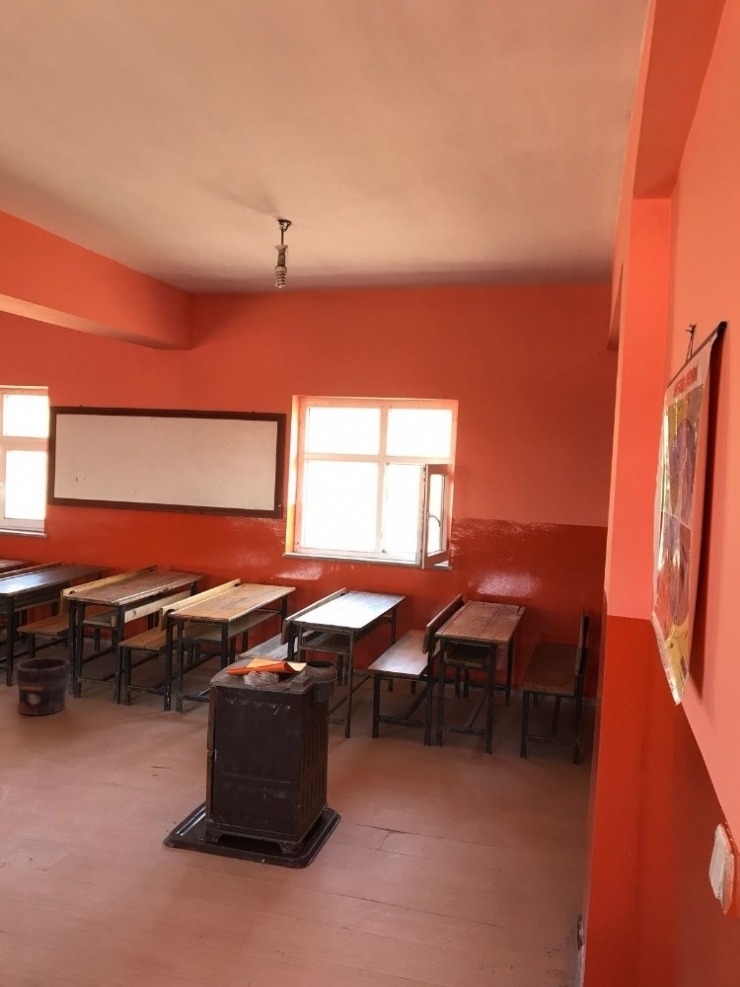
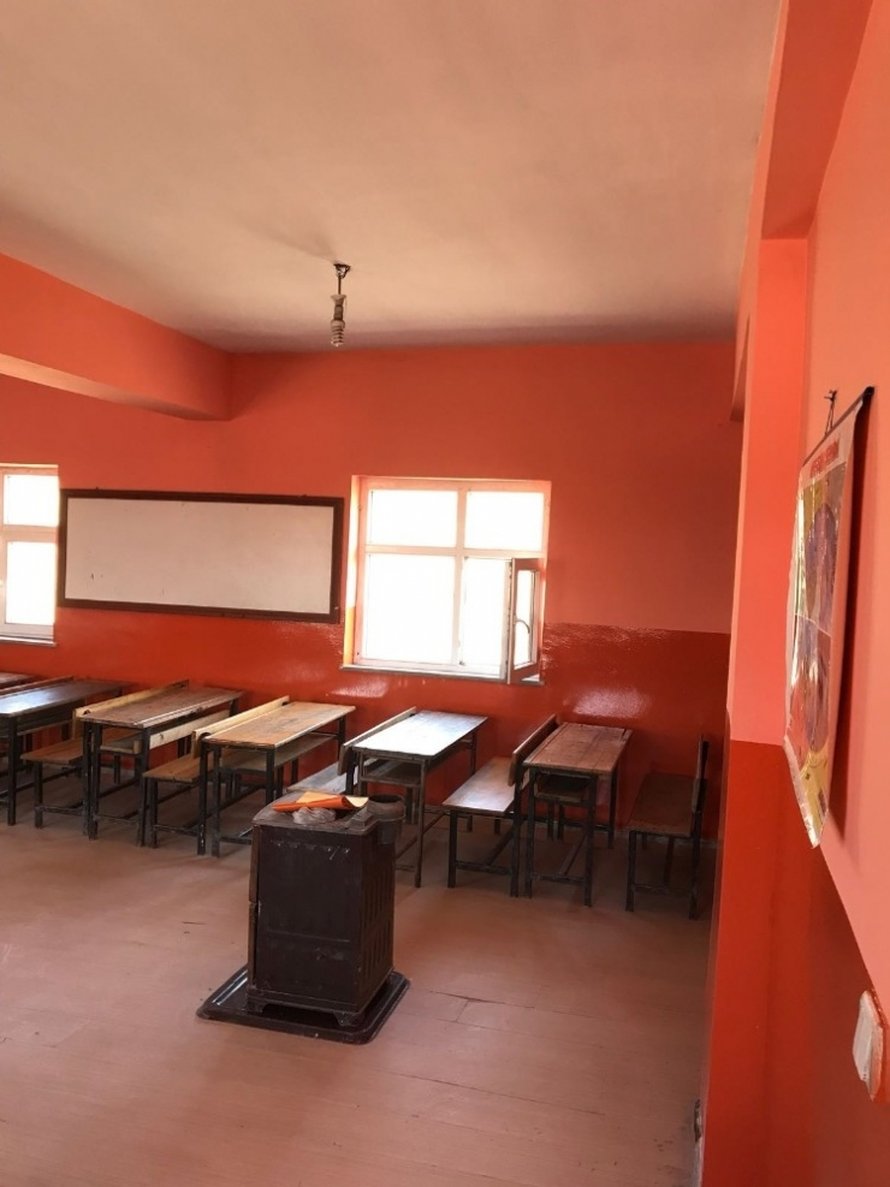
- bucket (42, 684)
